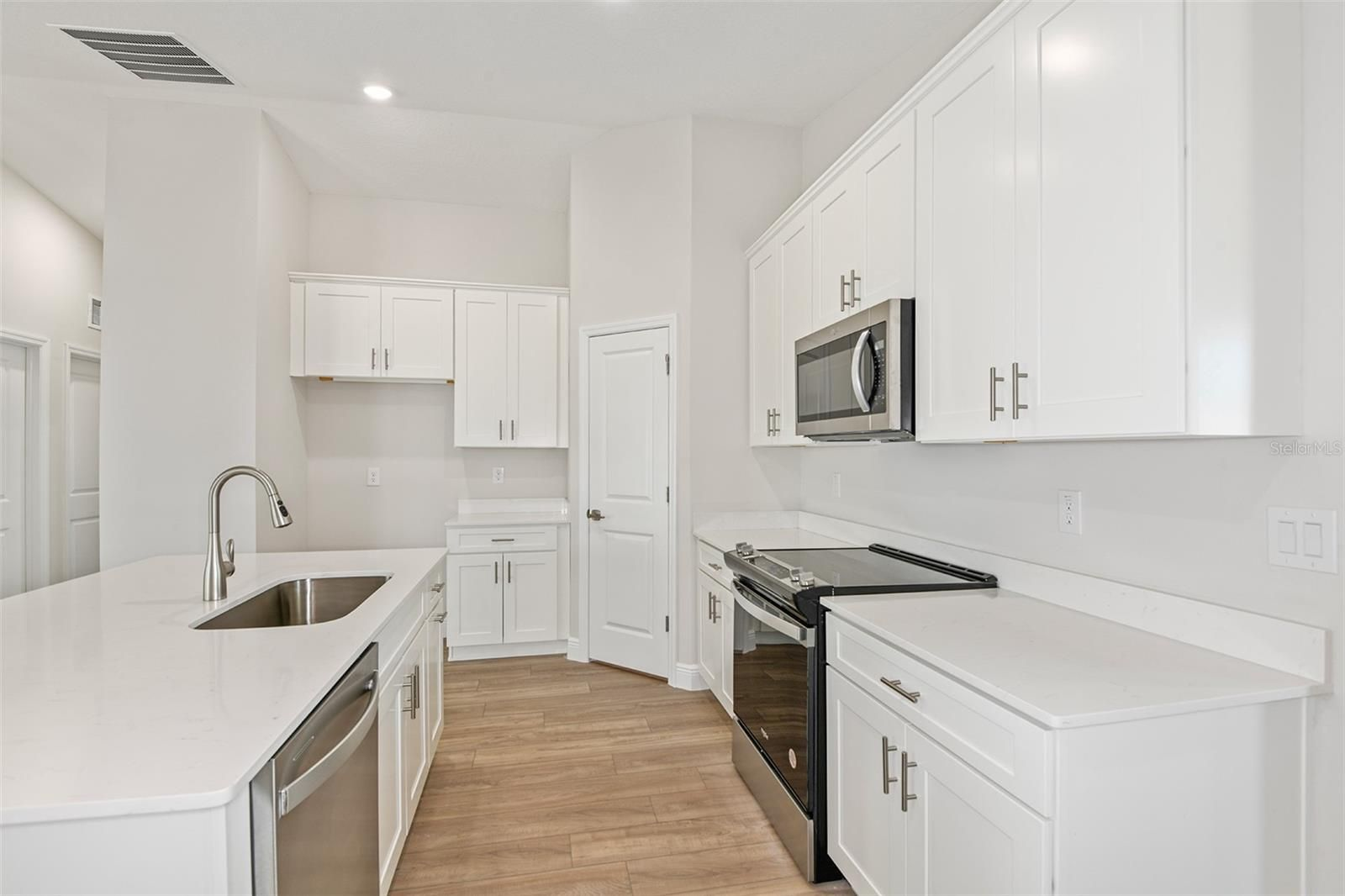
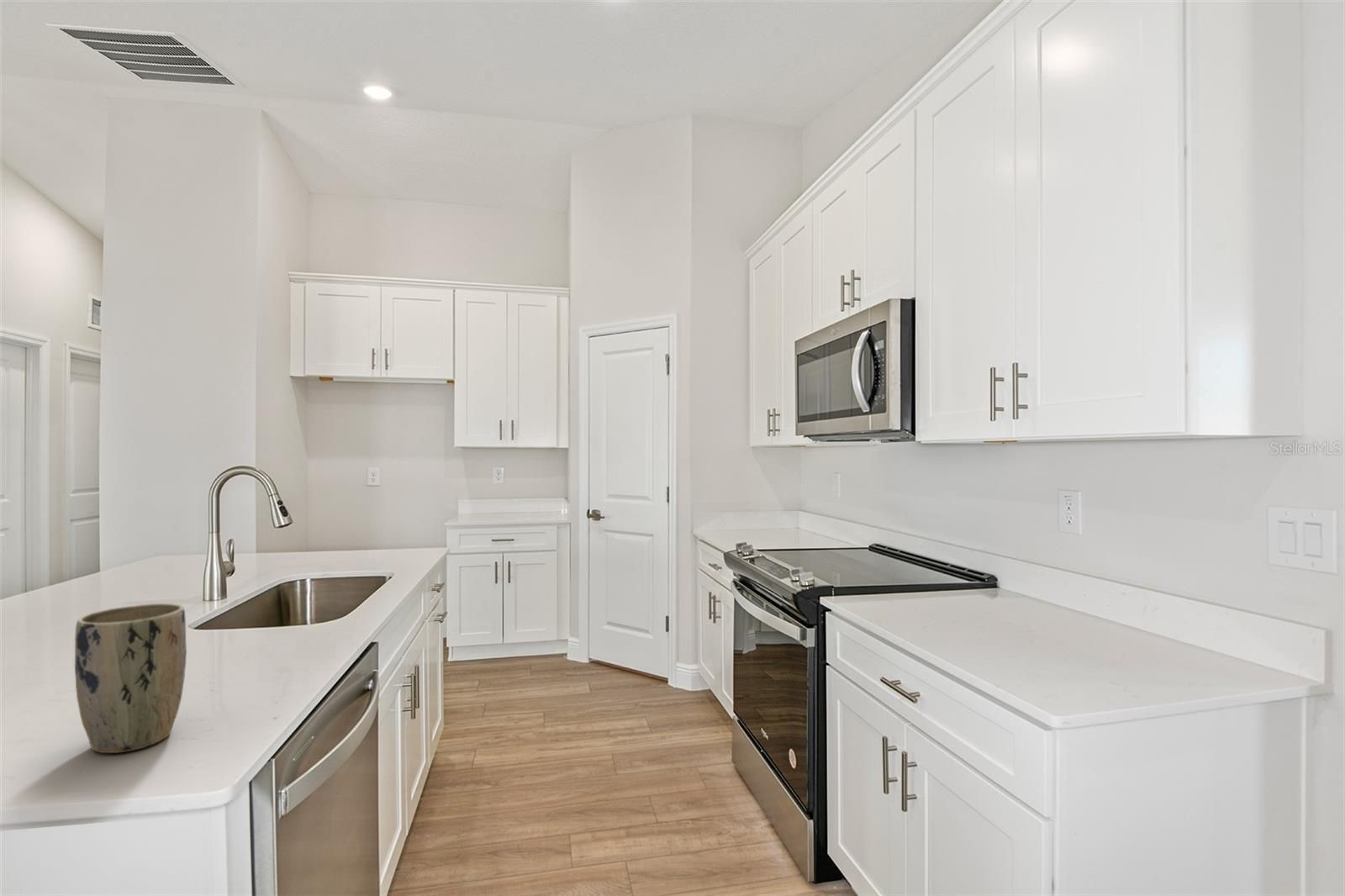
+ plant pot (132, 676)
